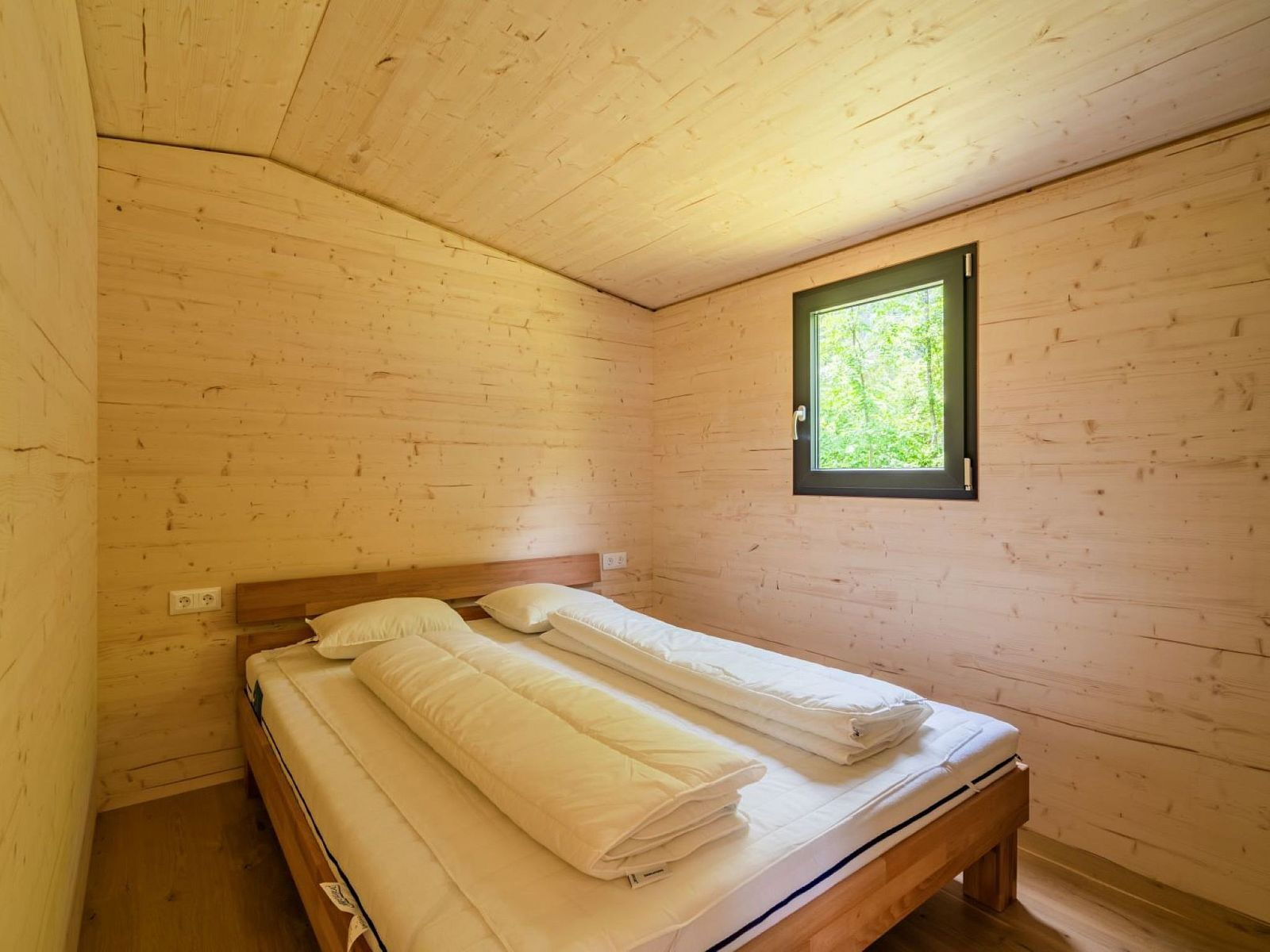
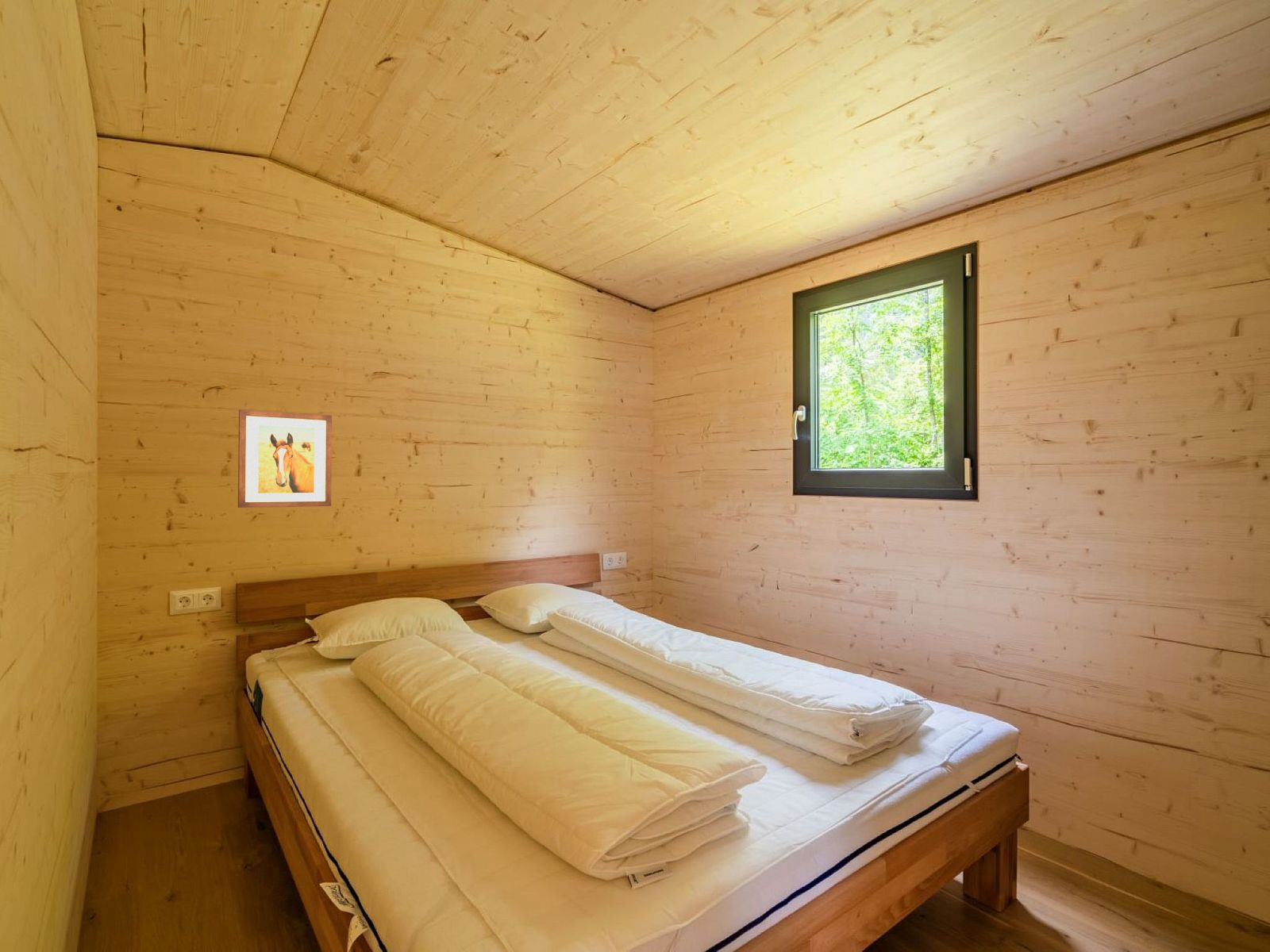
+ wall art (287, 459)
